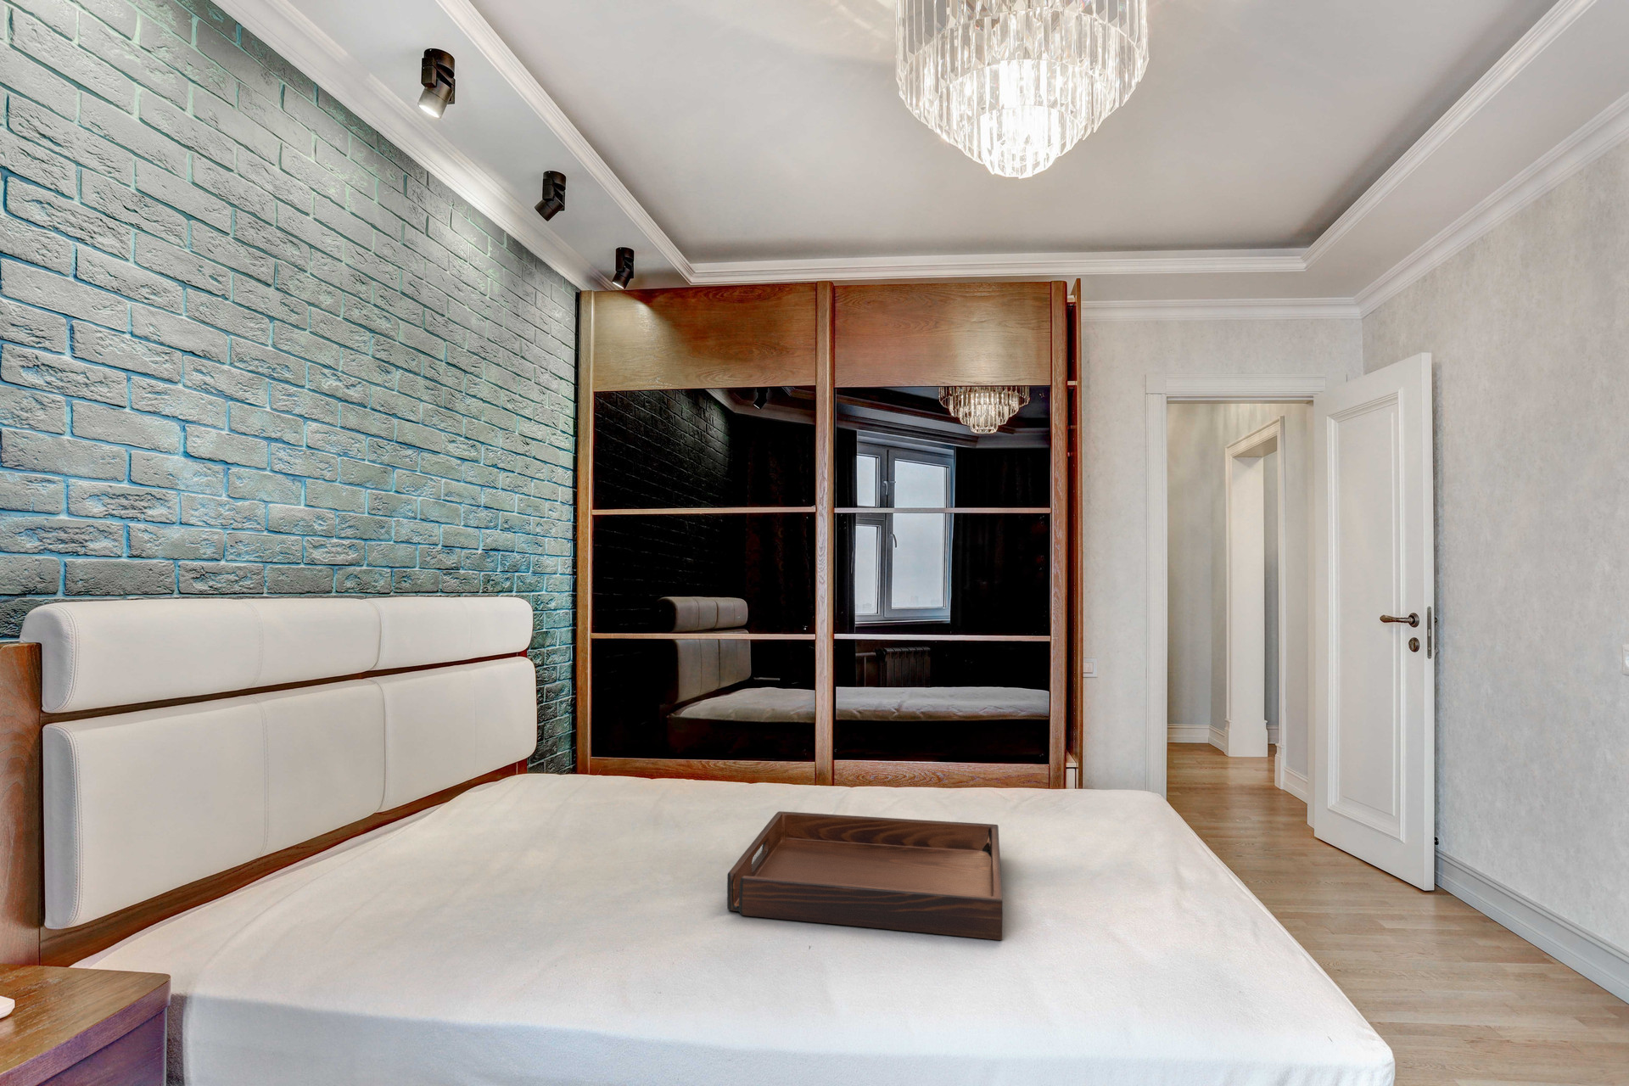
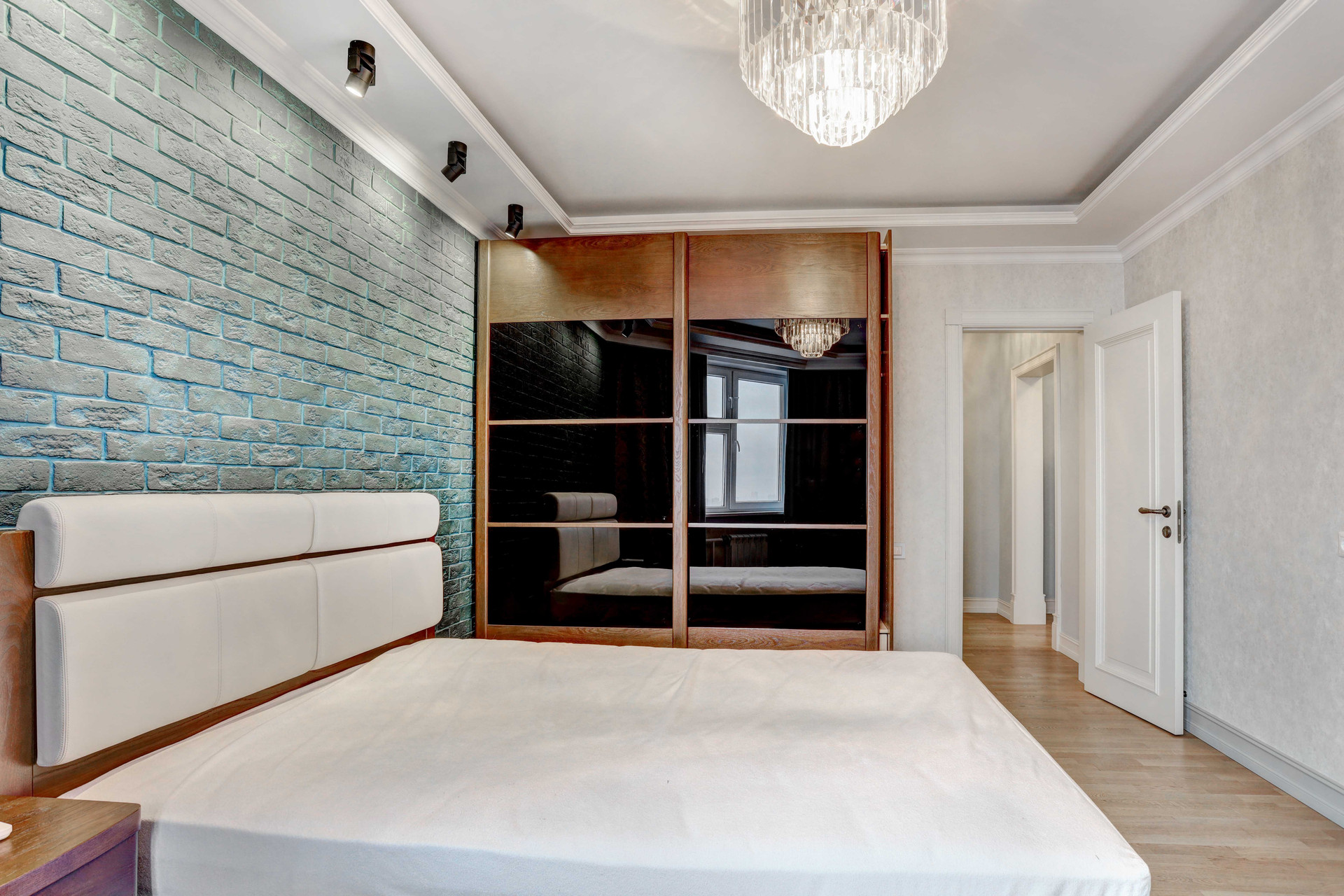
- serving tray (873, 864)
